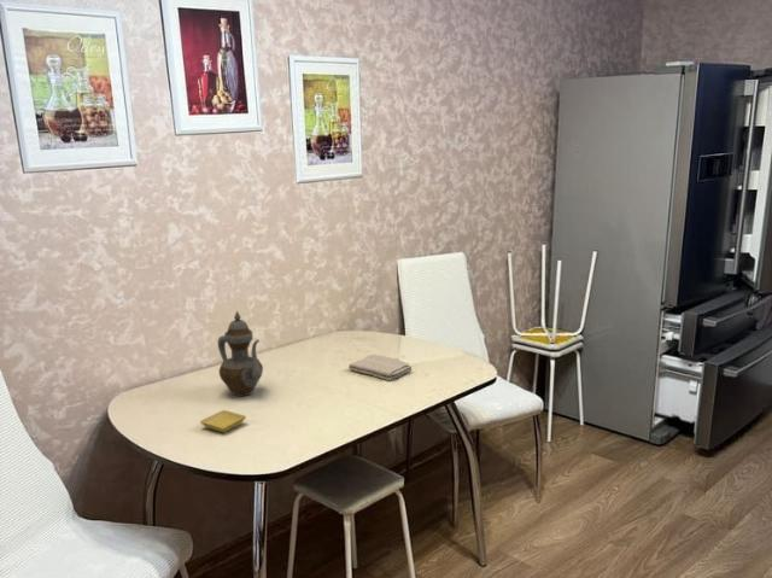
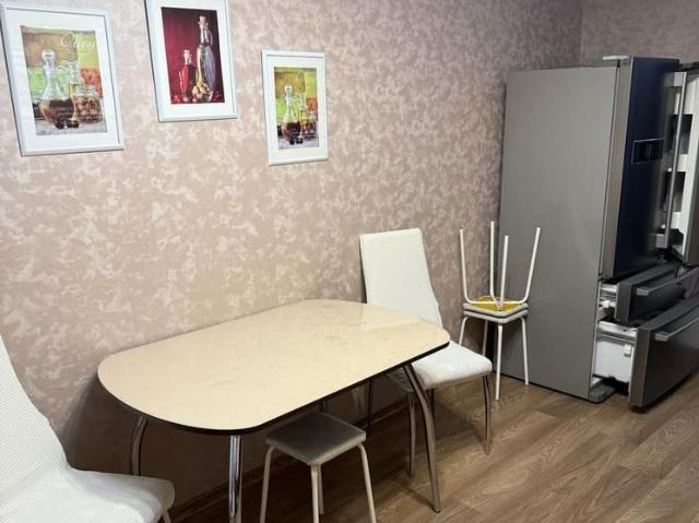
- saucer (223, 421)
- washcloth (380, 366)
- teapot (239, 351)
